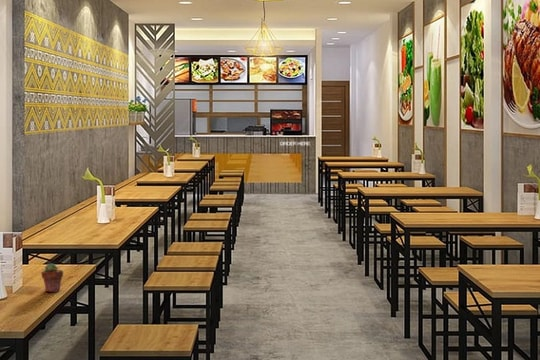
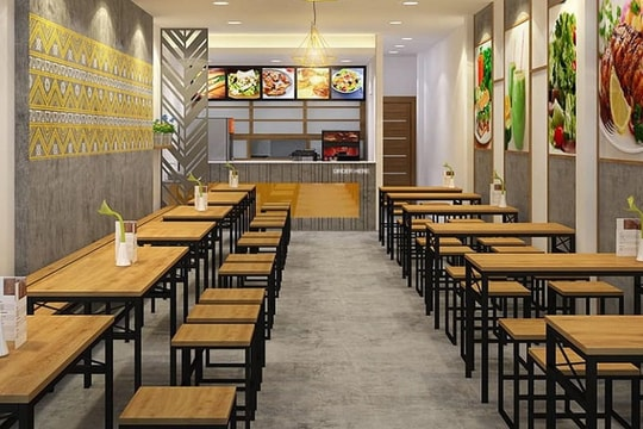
- potted succulent (52, 276)
